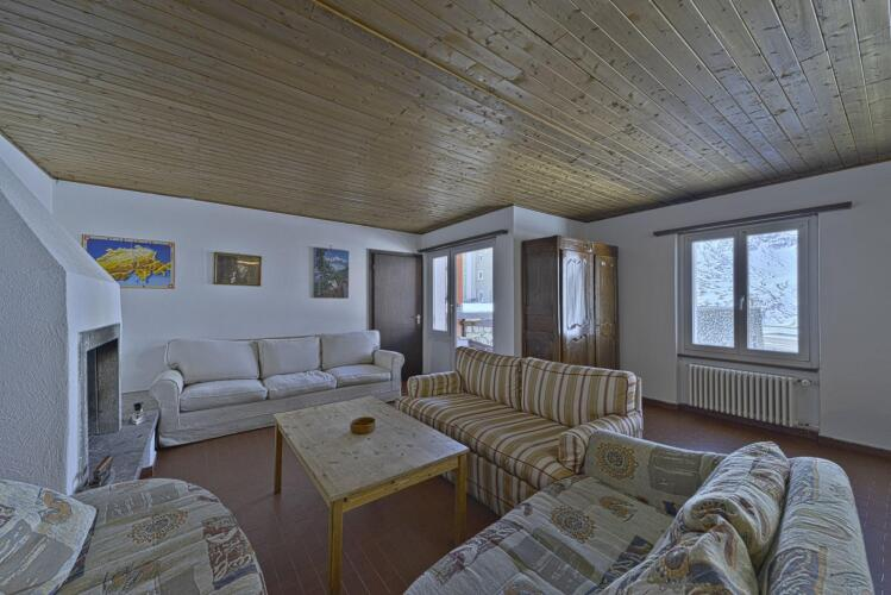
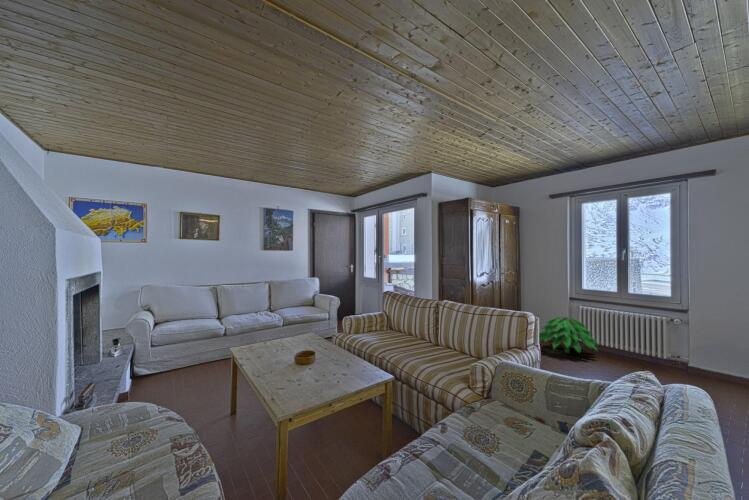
+ indoor plant (566, 333)
